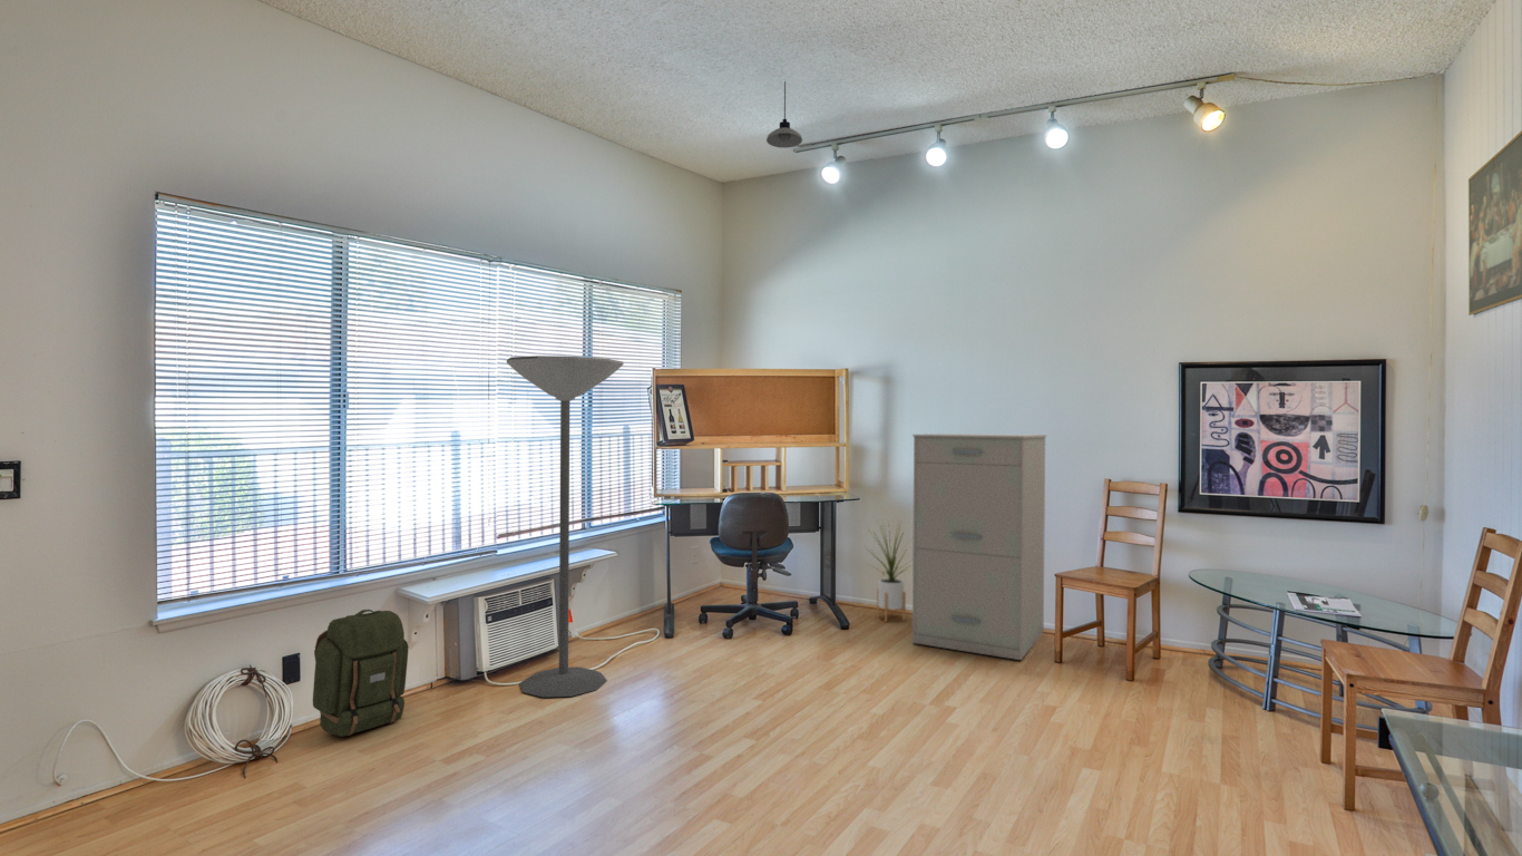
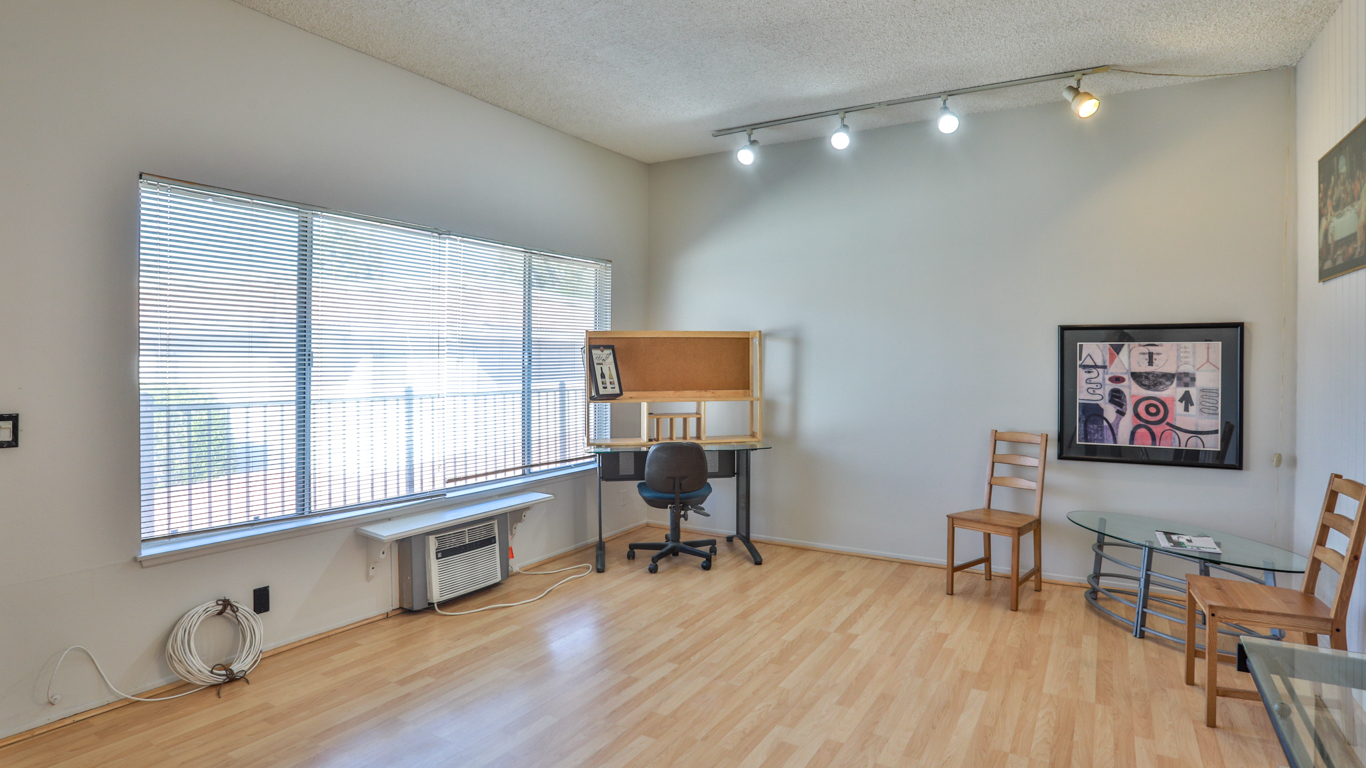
- house plant (892, 568)
- floor lamp (564, 522)
- backpack (359, 667)
- filing cabinet (979, 536)
- pendant light (784, 111)
